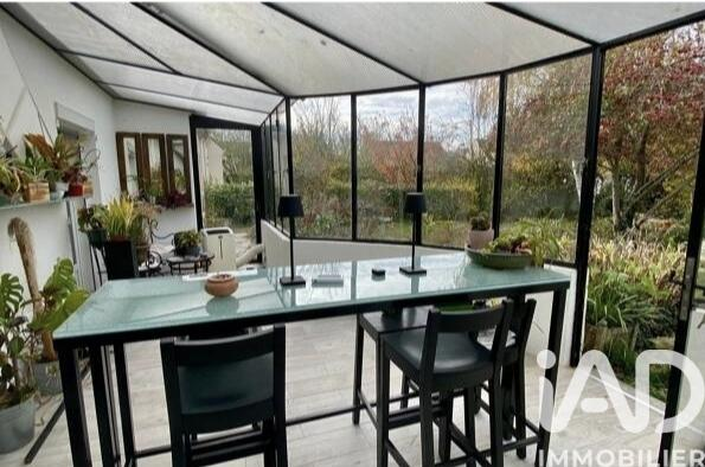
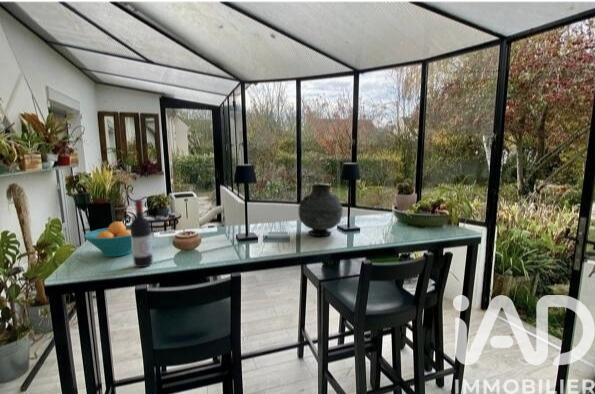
+ wine bottle (140, 233)
+ vase (320, 209)
+ fruit bowl (117, 237)
